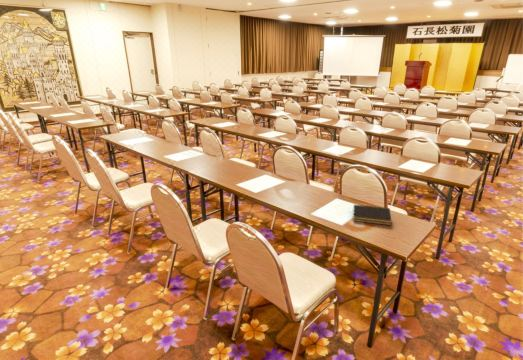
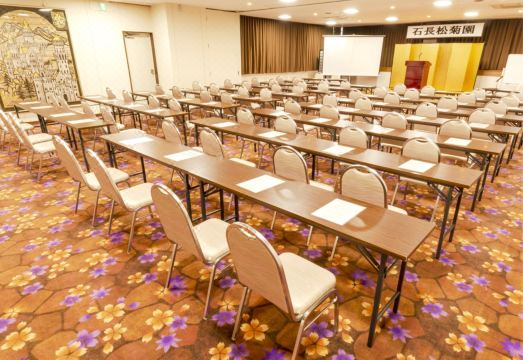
- notepad (371, 214)
